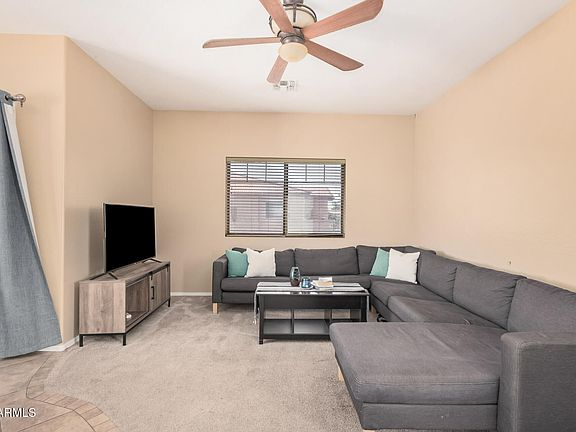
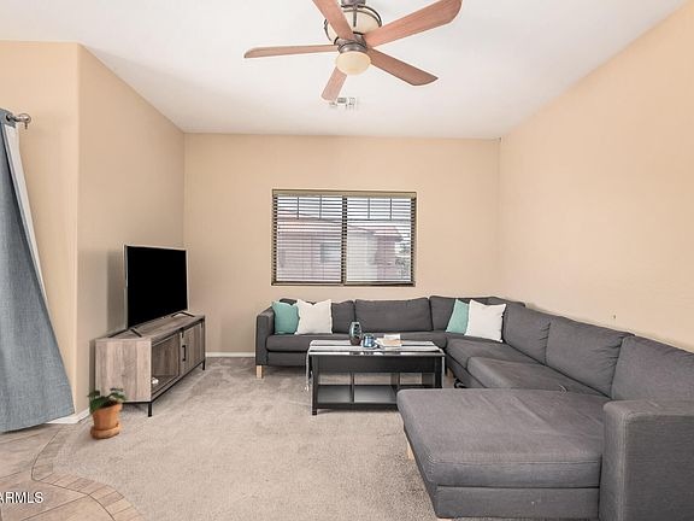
+ potted plant (101, 412)
